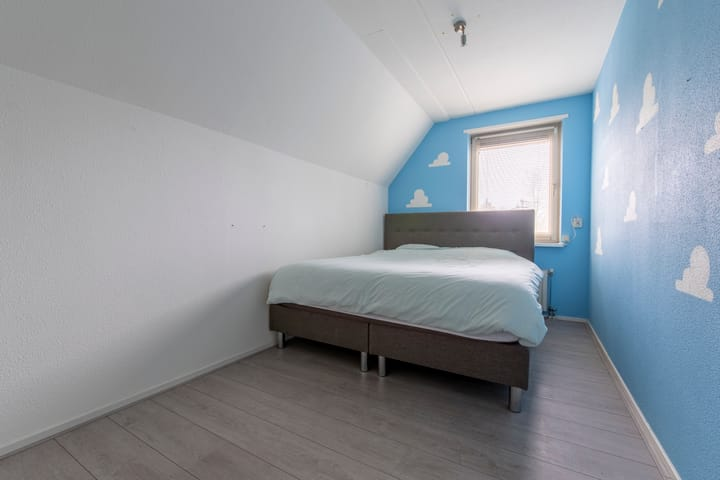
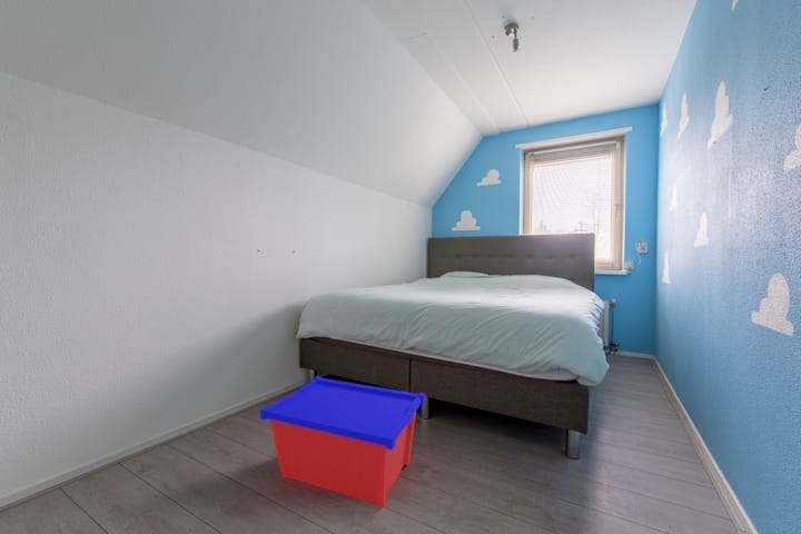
+ storage bin (347, 435)
